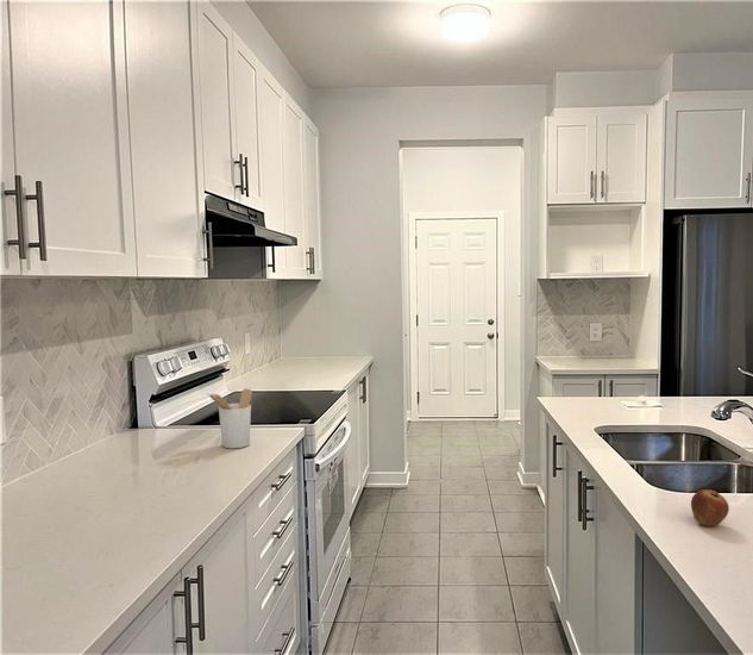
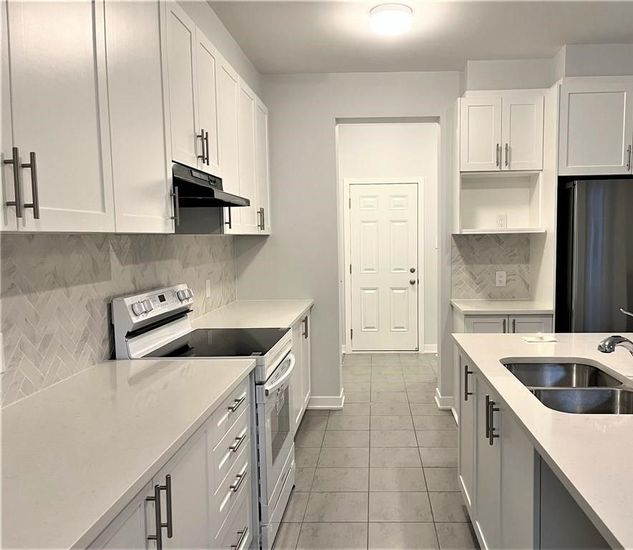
- utensil holder (228, 417)
- fruit (709, 505)
